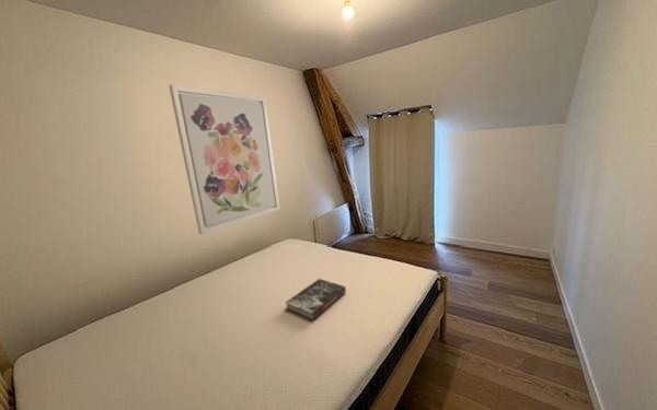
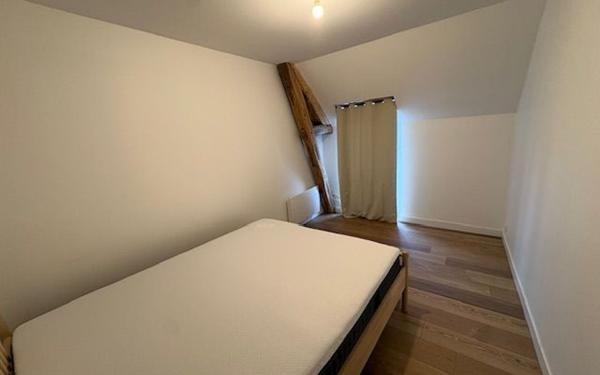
- wall art (234, 160)
- book (316, 296)
